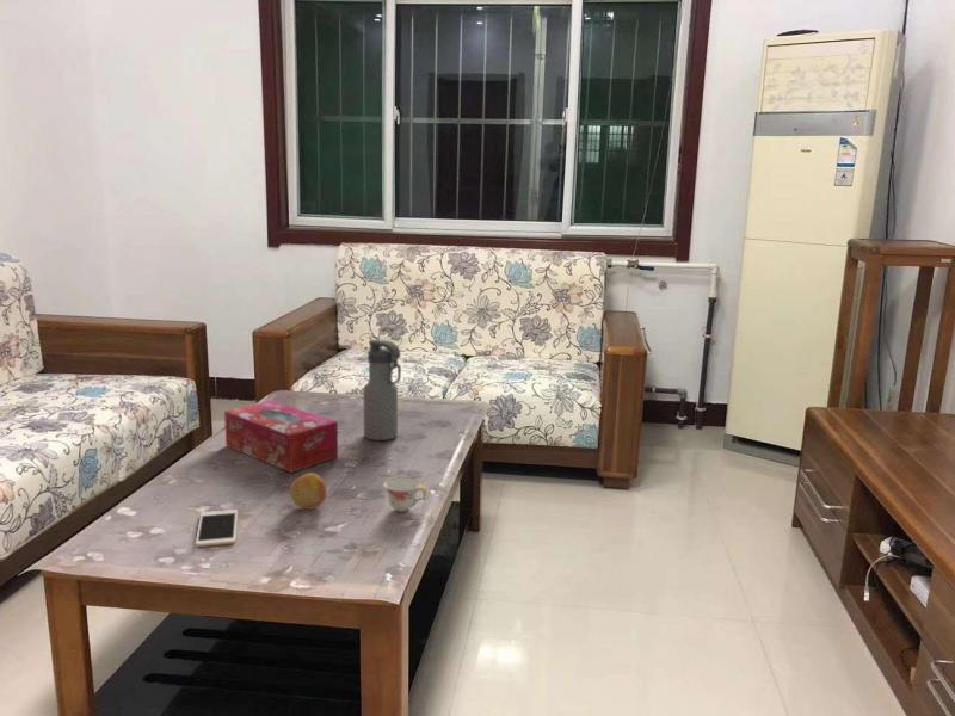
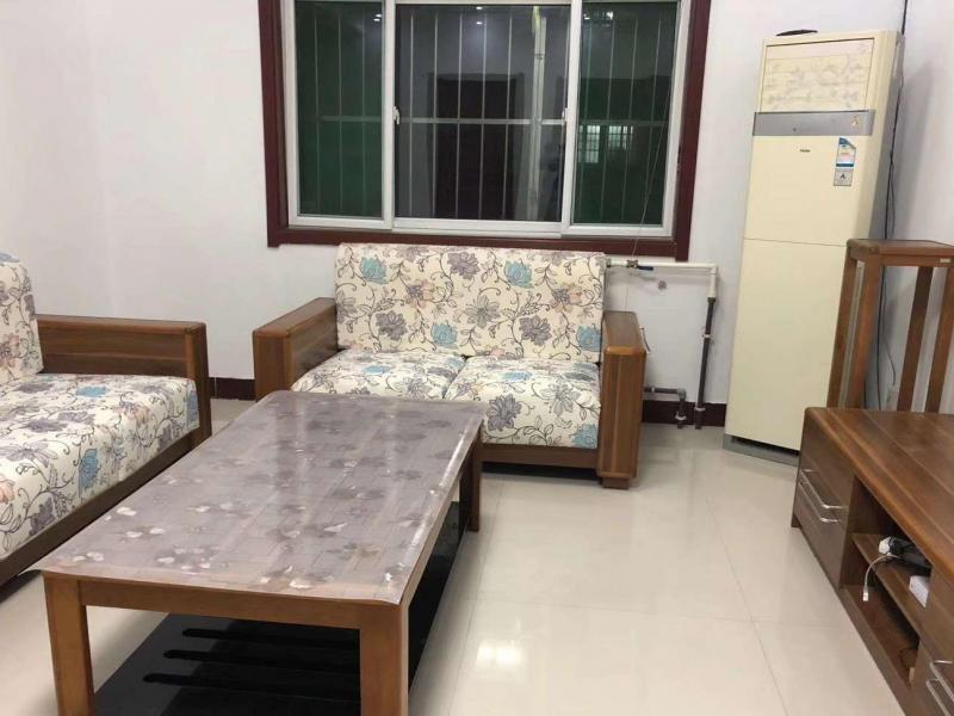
- teacup (405, 496)
- tissue box (281, 433)
- water bottle (381, 389)
- cell phone (217, 526)
- fruit (308, 490)
